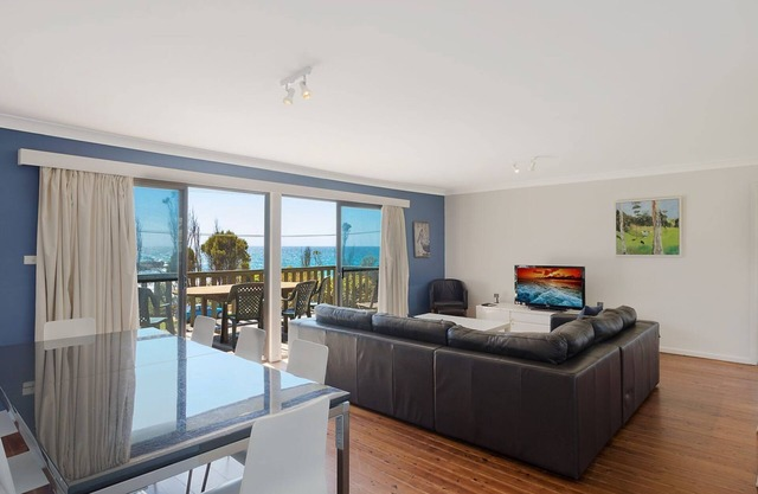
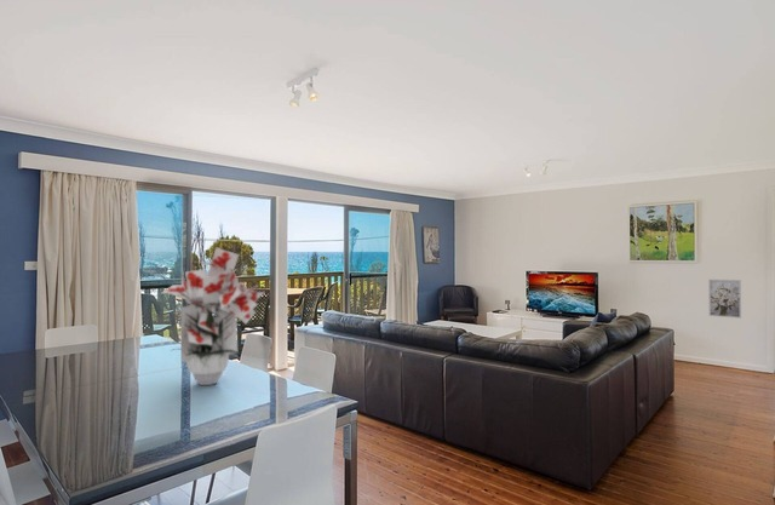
+ wall art (724, 298)
+ bouquet (209, 315)
